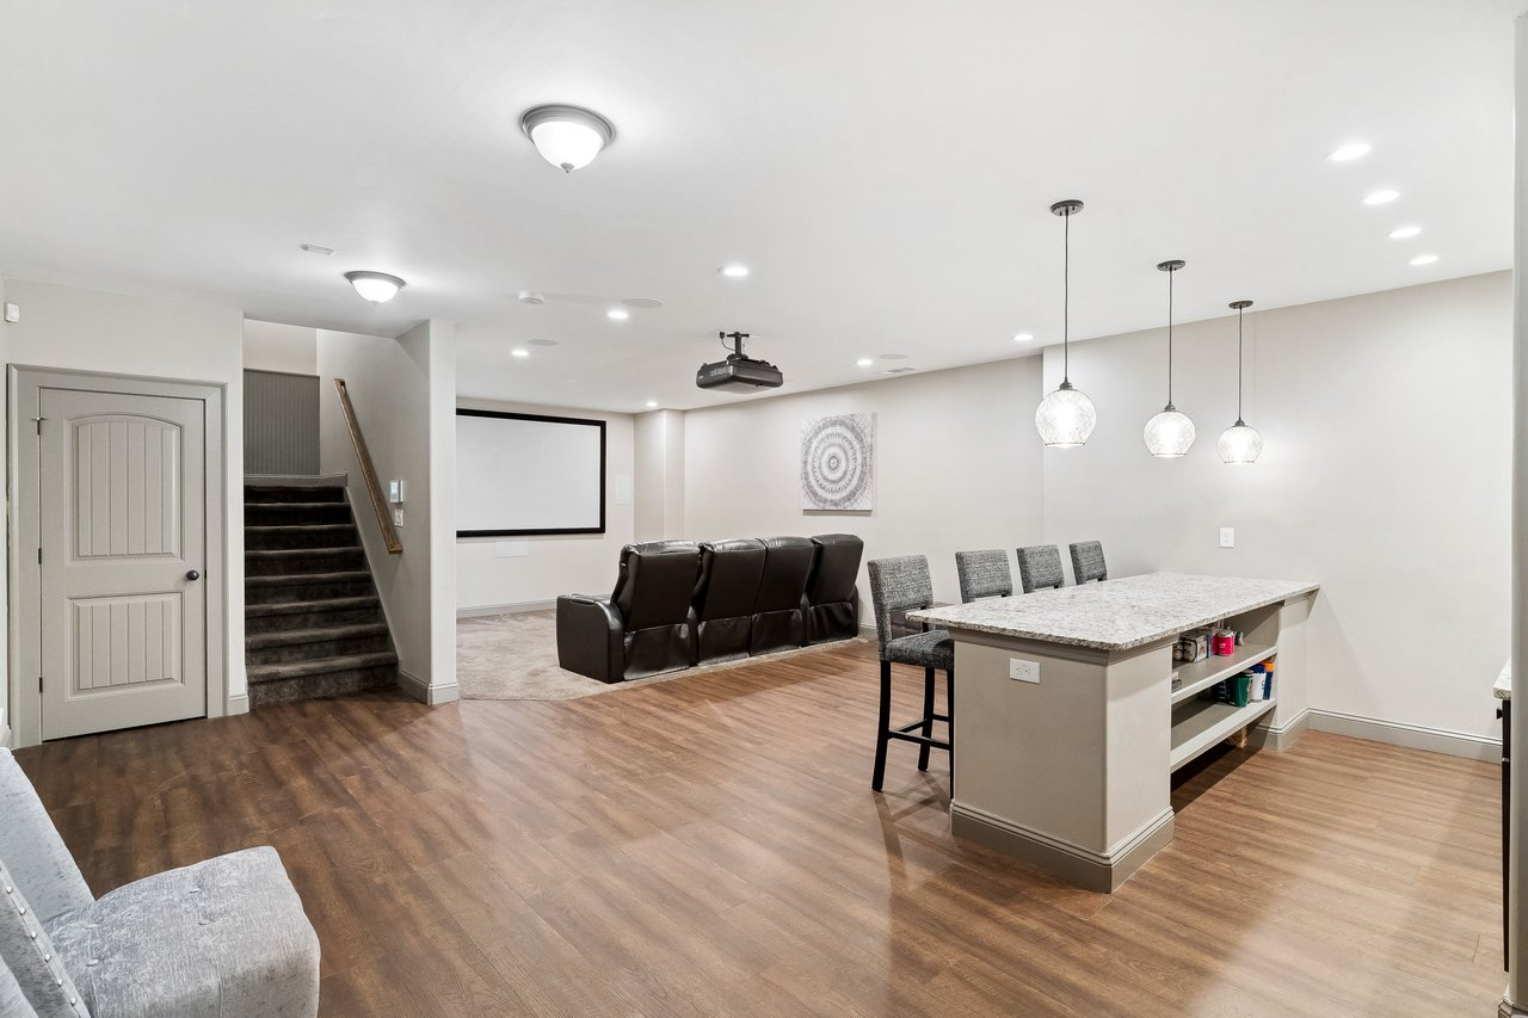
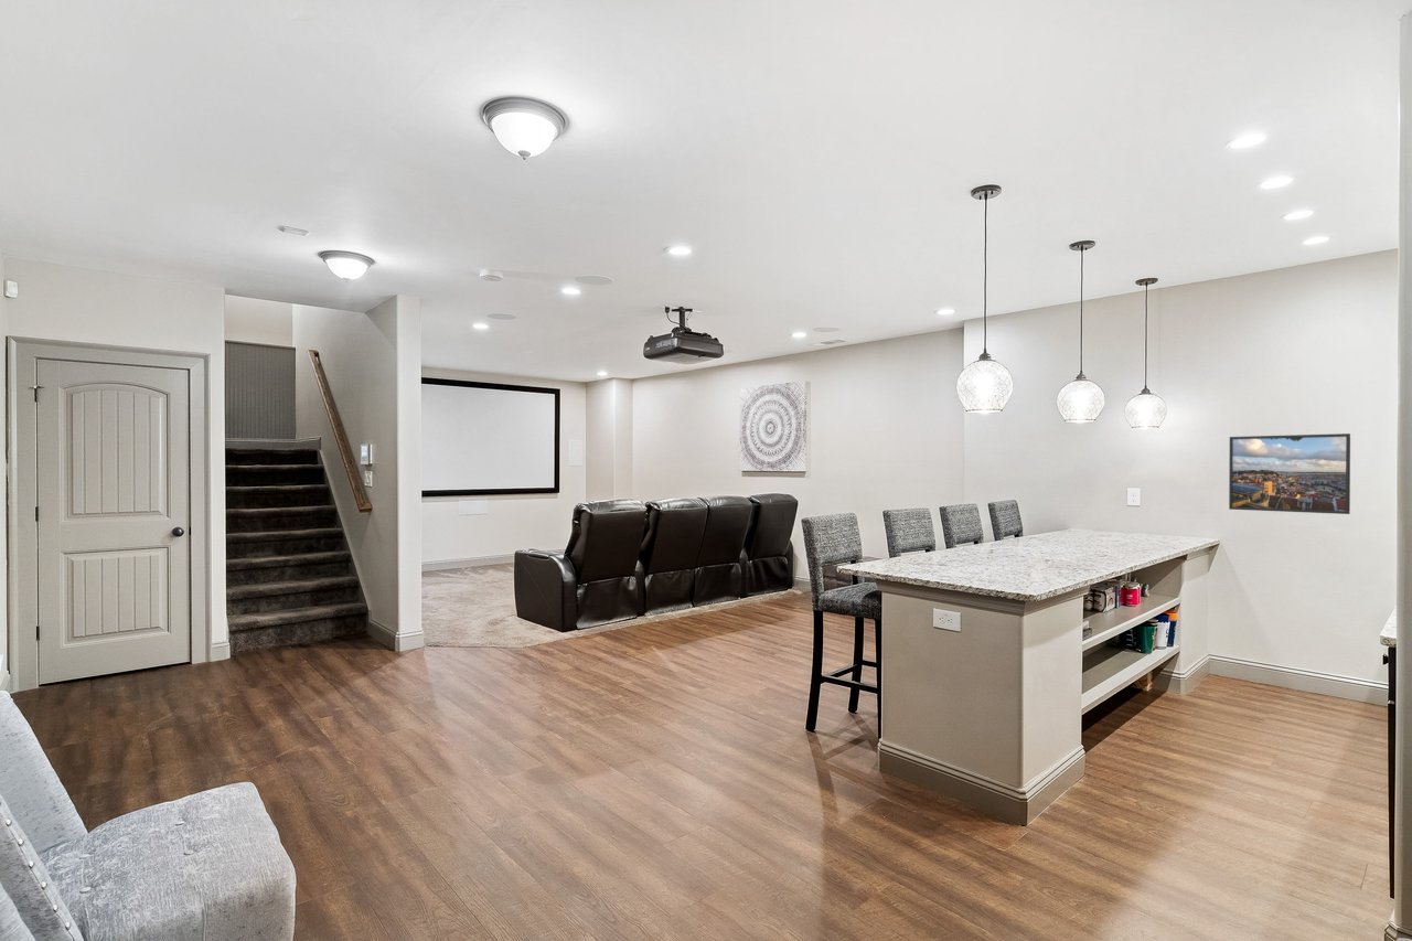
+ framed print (1286, 473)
